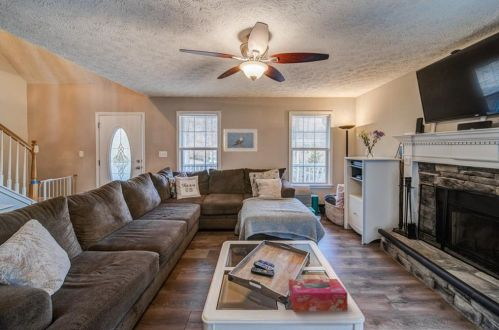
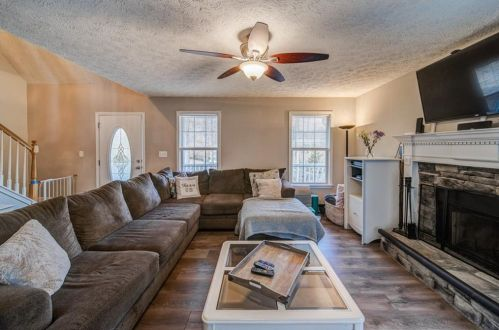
- tissue box (316, 294)
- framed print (240, 140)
